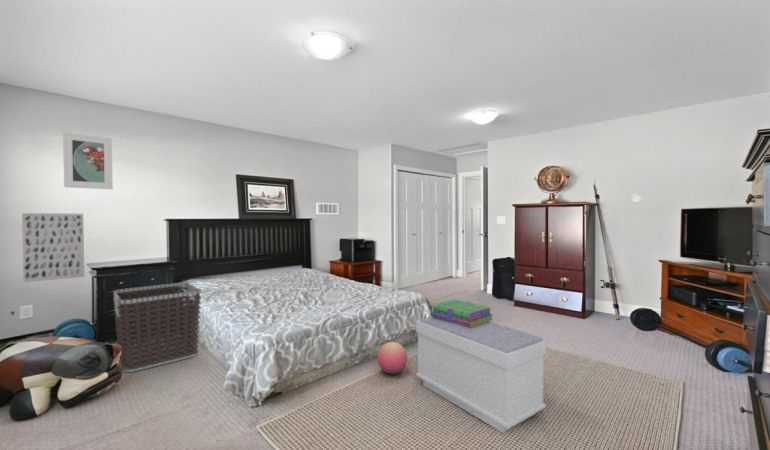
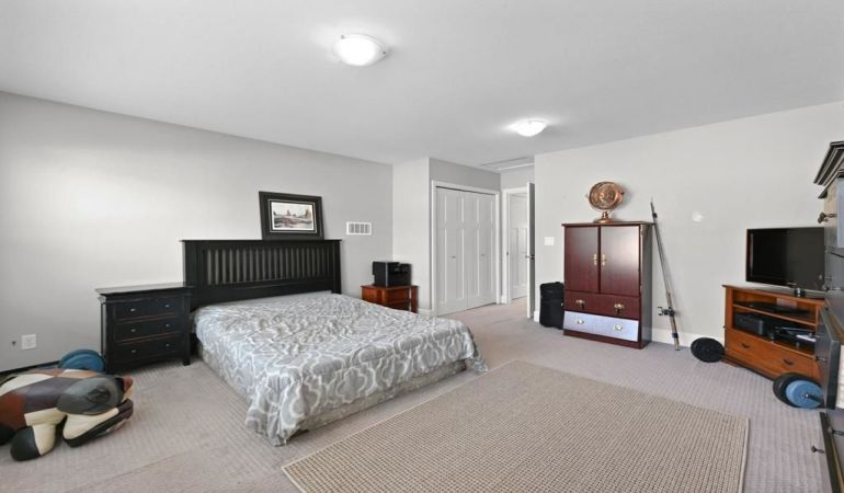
- ball (392, 357)
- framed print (88, 161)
- stack of books (461, 311)
- bench (475, 361)
- clothes hamper (157, 322)
- wall art (54, 246)
